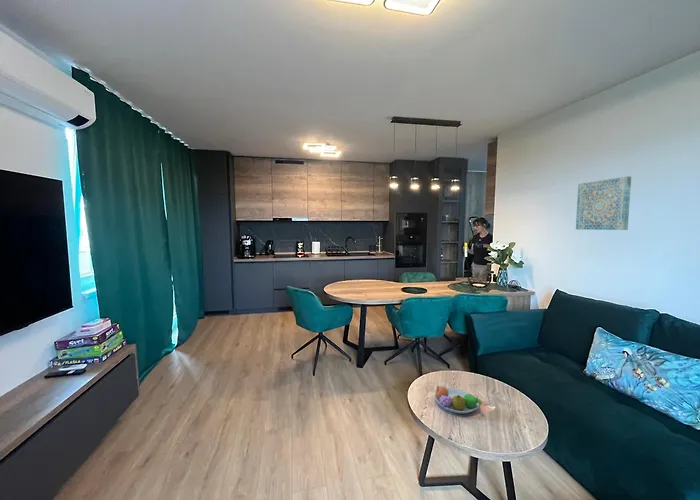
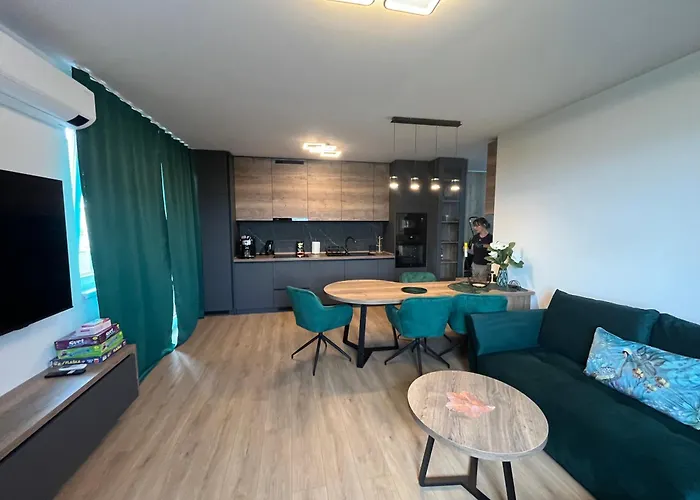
- fruit bowl (457, 396)
- wall art (601, 205)
